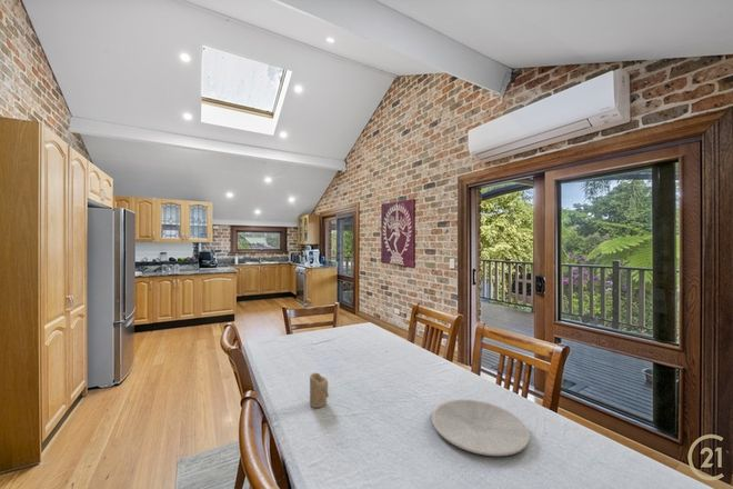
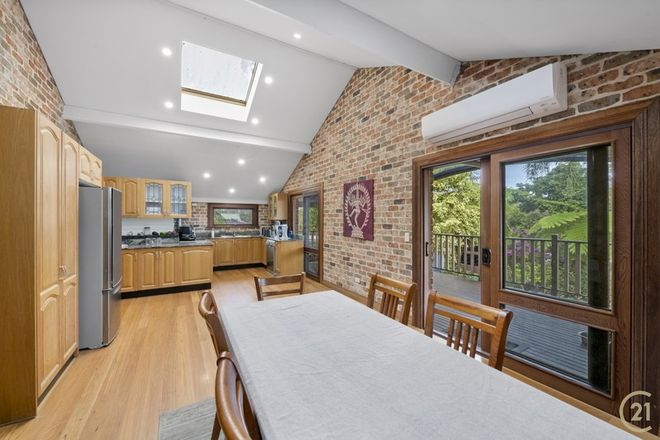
- candle (319, 389)
- plate (478, 425)
